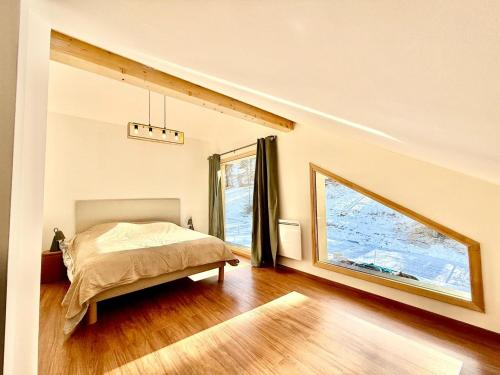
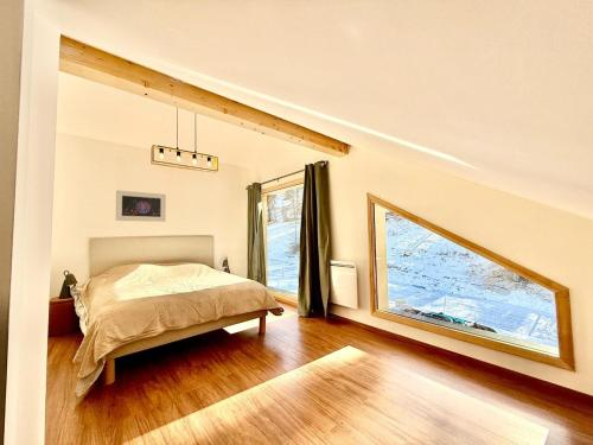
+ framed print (141, 206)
